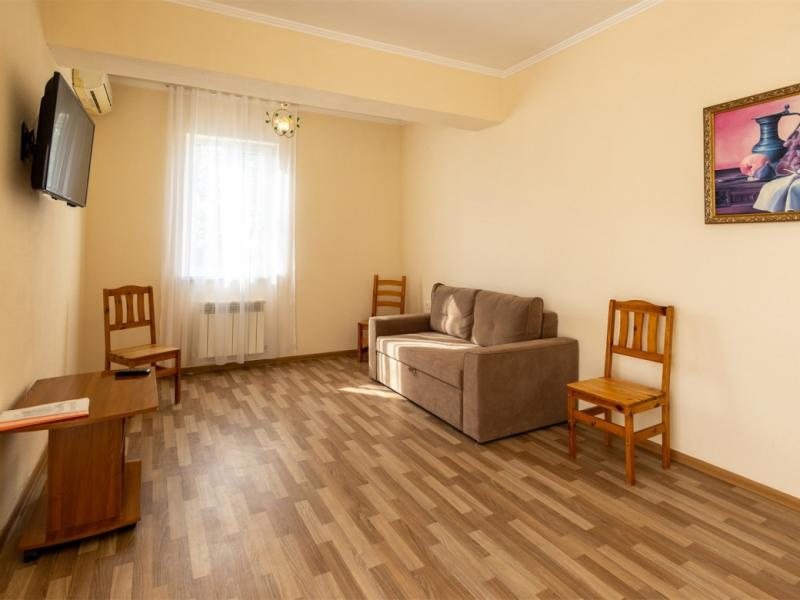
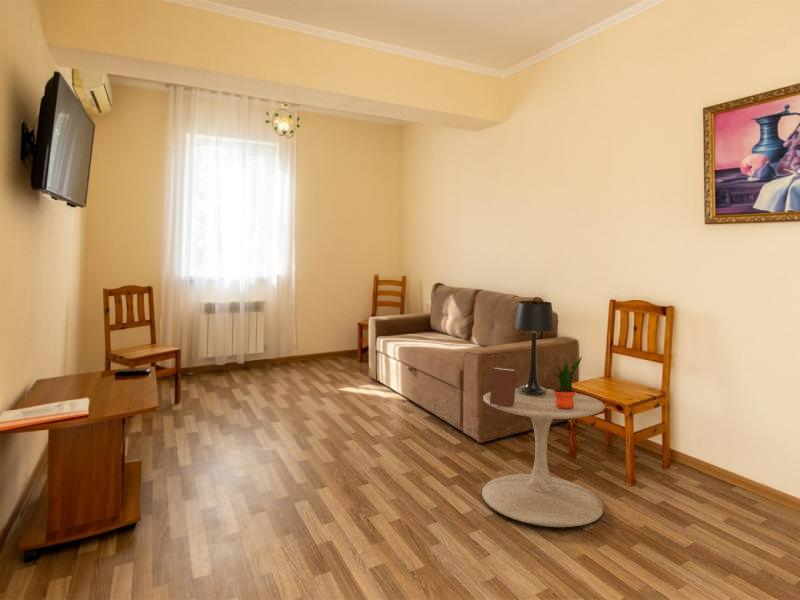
+ books (503, 383)
+ table lamp (533, 346)
+ potted plant (569, 379)
+ side table (541, 449)
